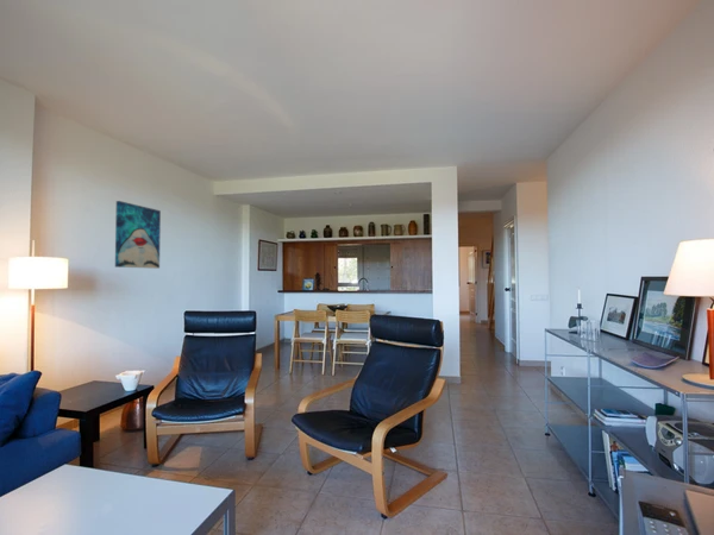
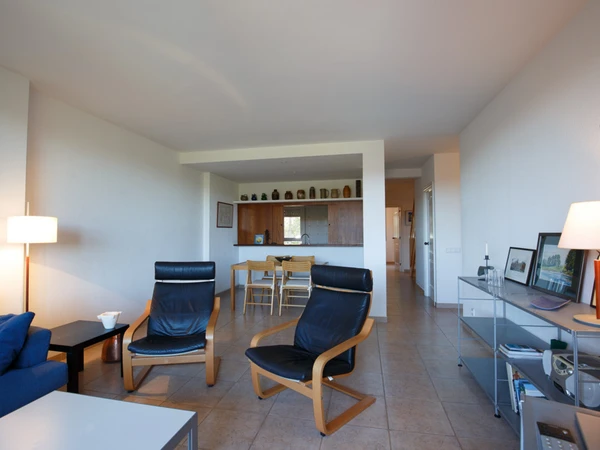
- wall art (139, 237)
